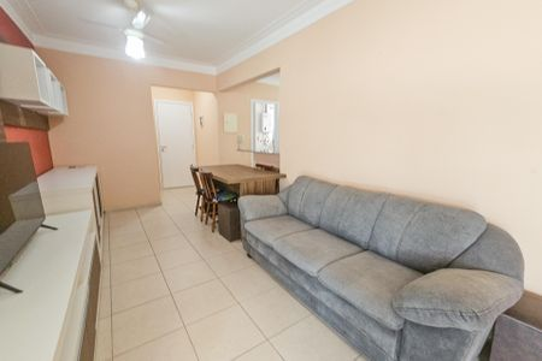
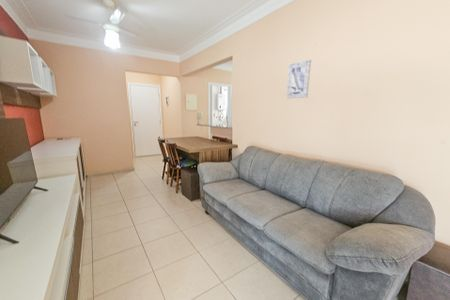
+ wall art (298, 80)
